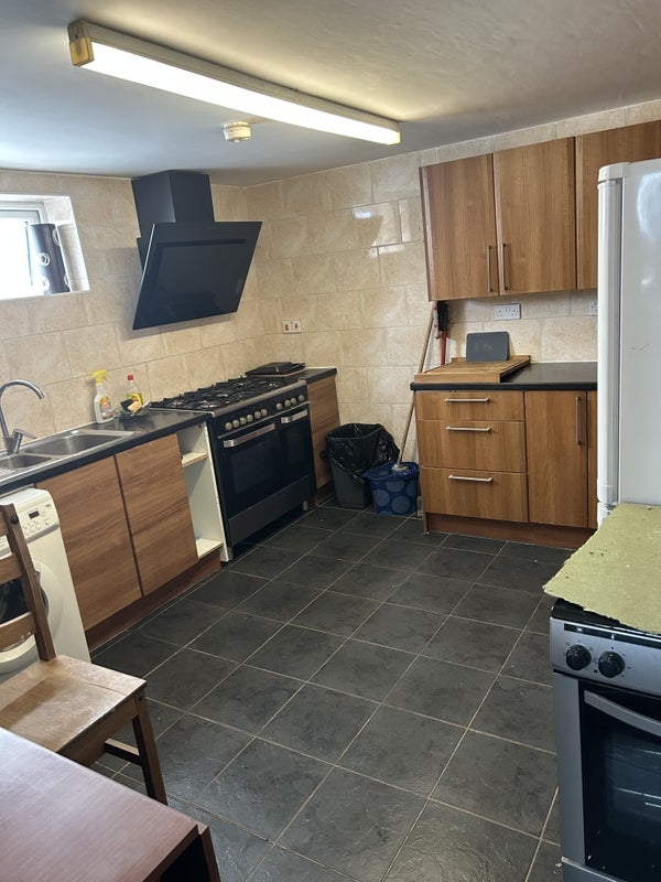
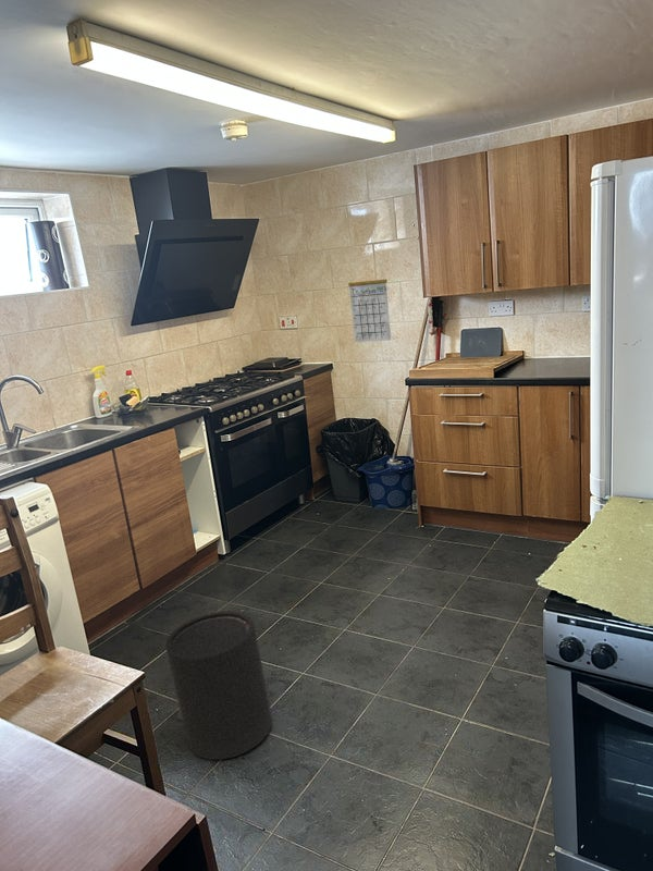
+ trash can (220, 682)
+ calendar (369, 304)
